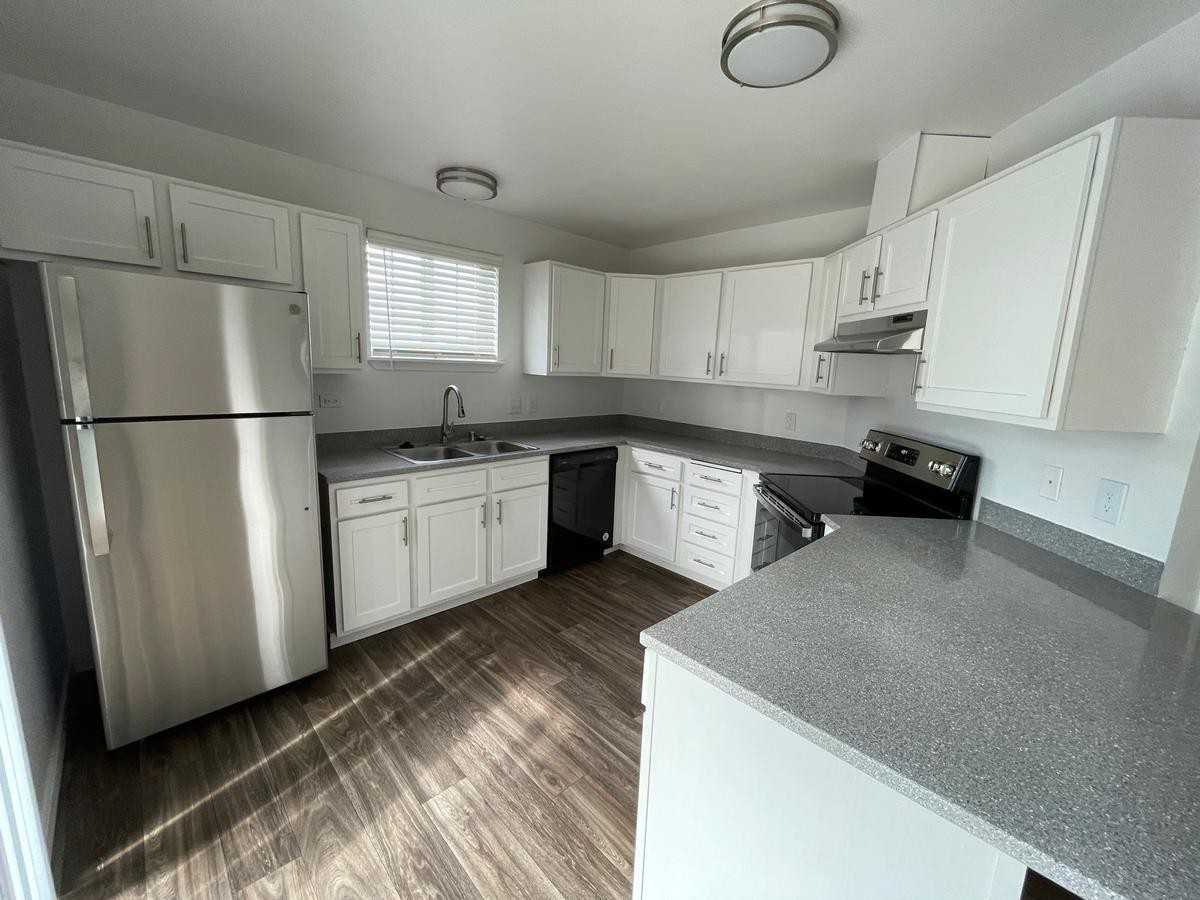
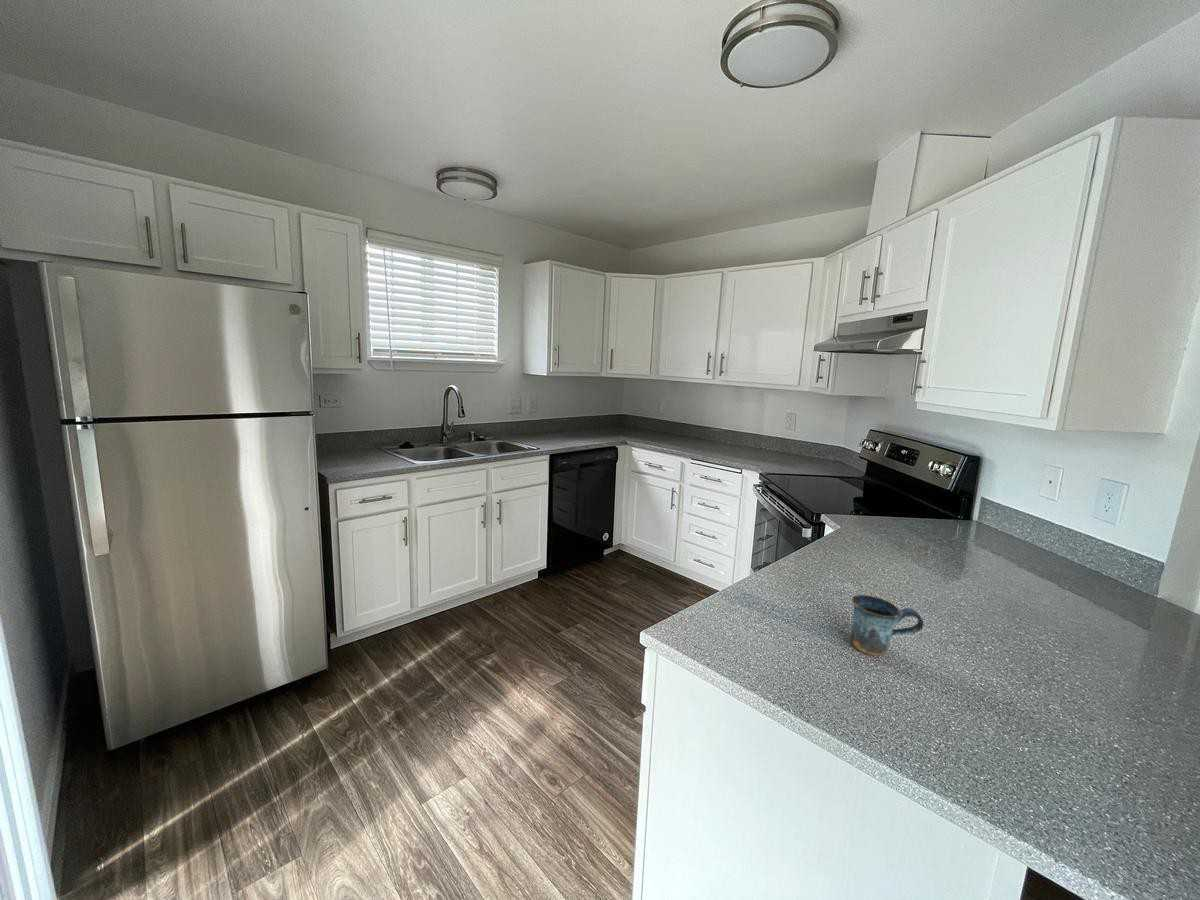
+ mug (881, 629)
